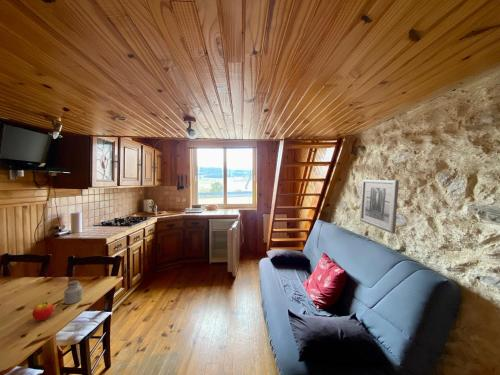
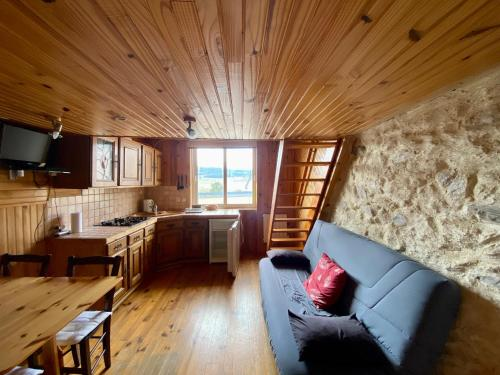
- apple (43, 310)
- wall art (376, 203)
- jar (73, 291)
